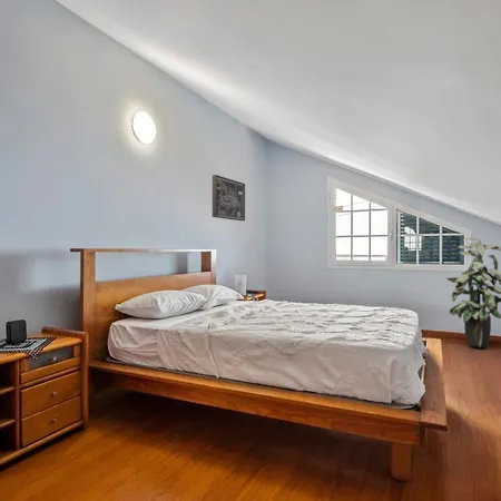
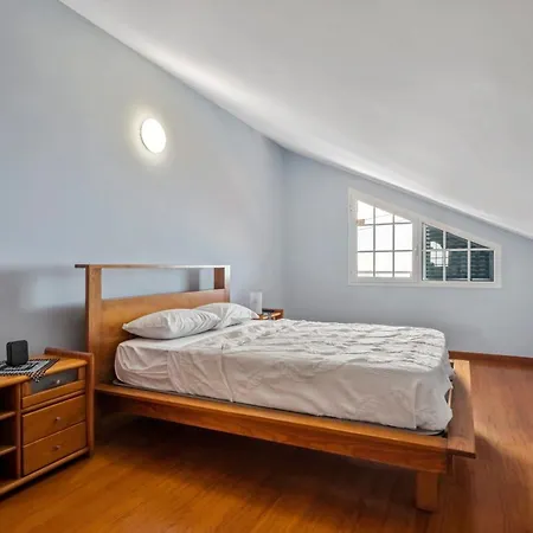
- indoor plant (475, 291)
- wall art (229, 199)
